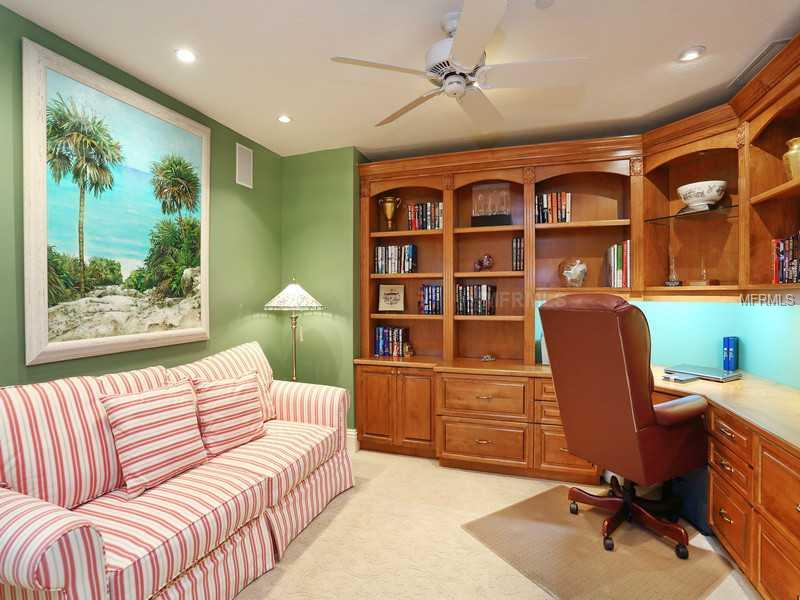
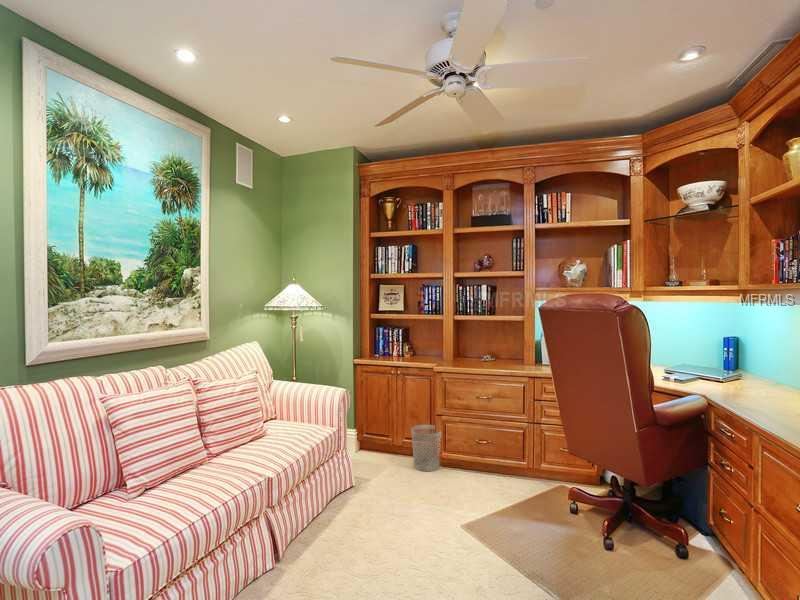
+ wastebasket (426, 448)
